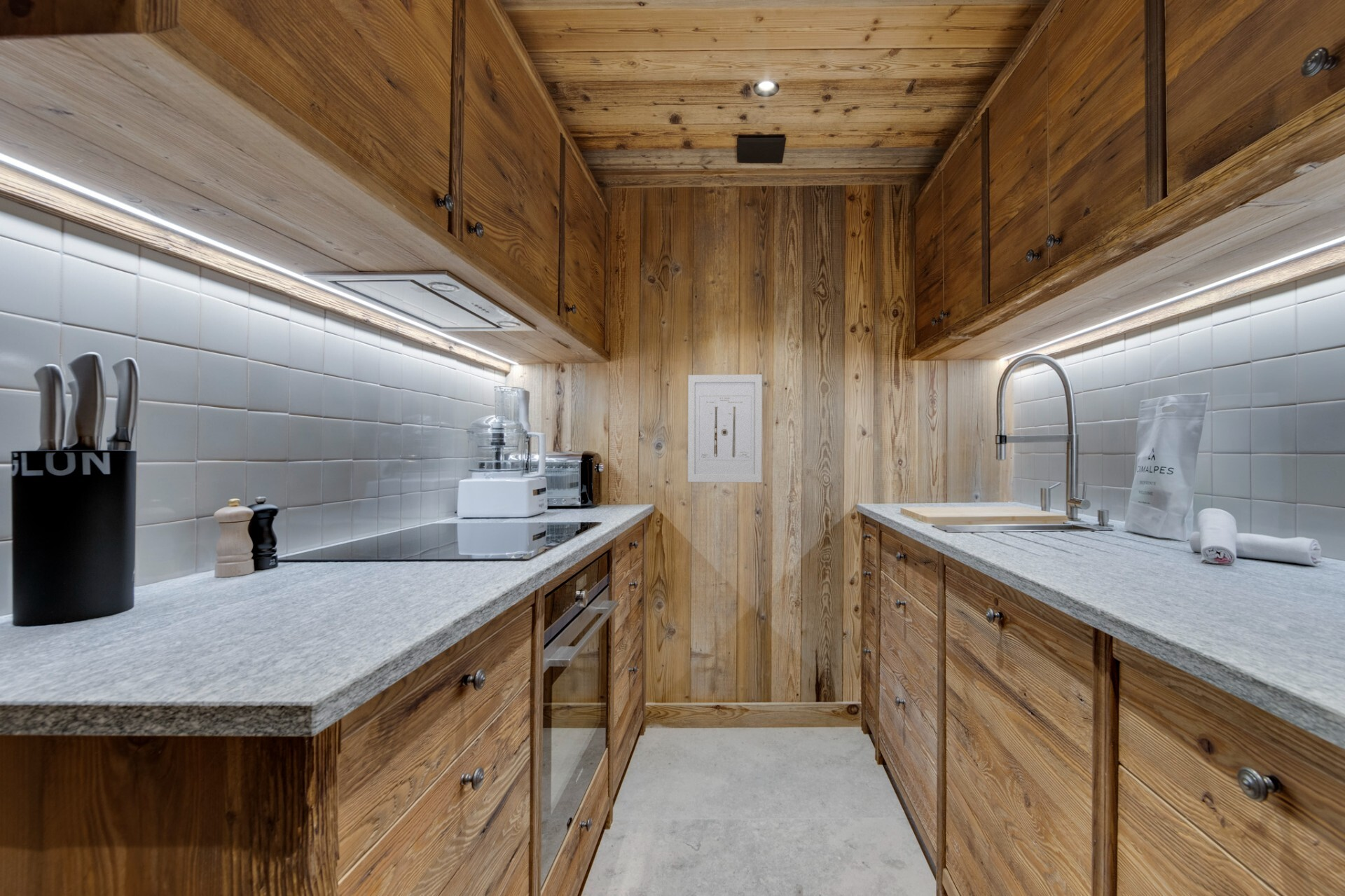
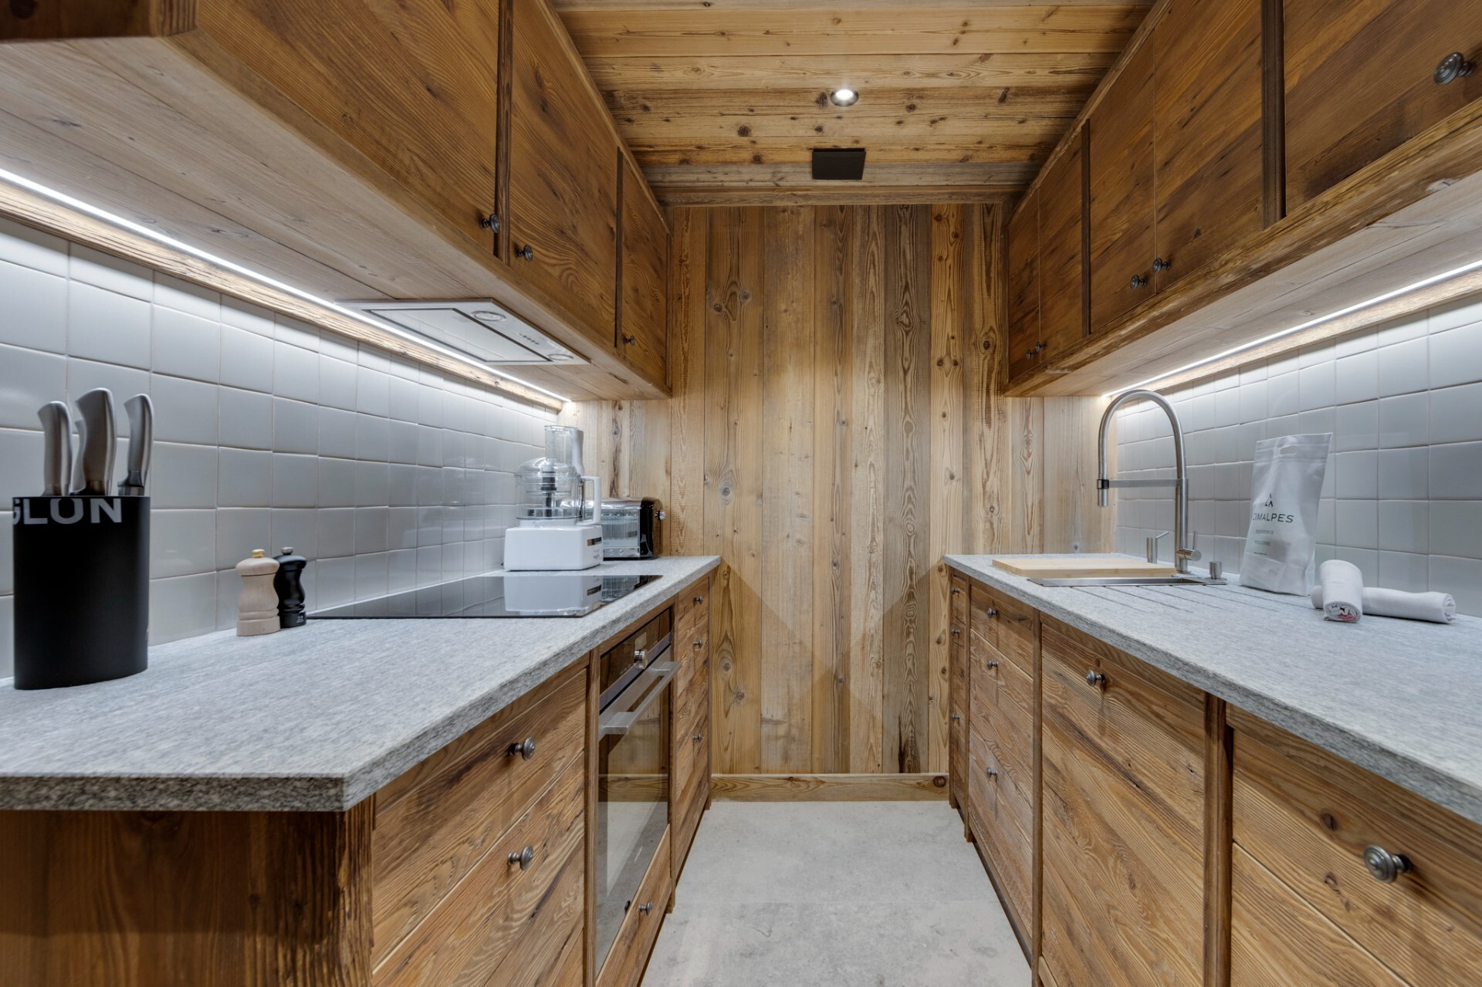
- wall art (724, 428)
